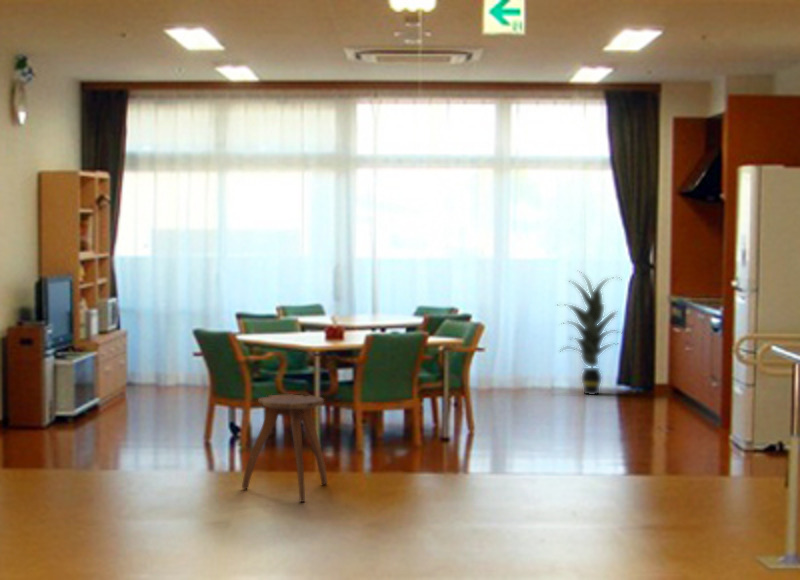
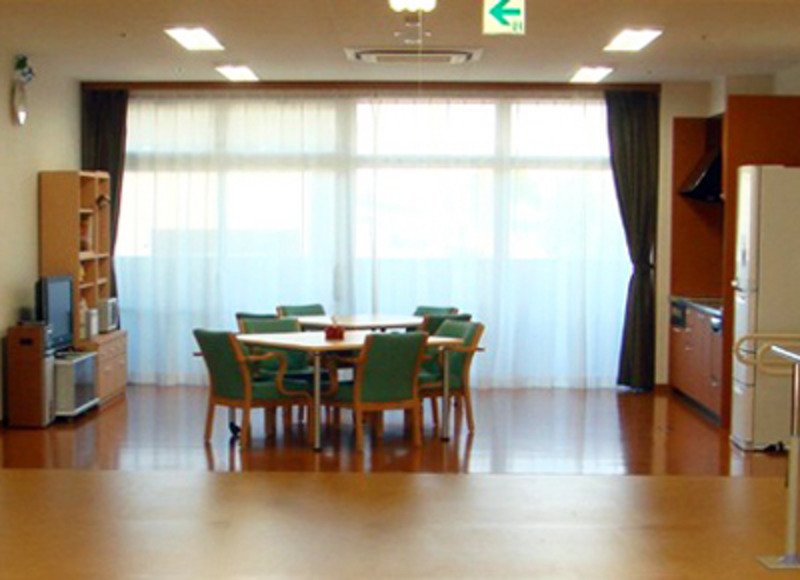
- stool (300, 444)
- indoor plant (587, 331)
